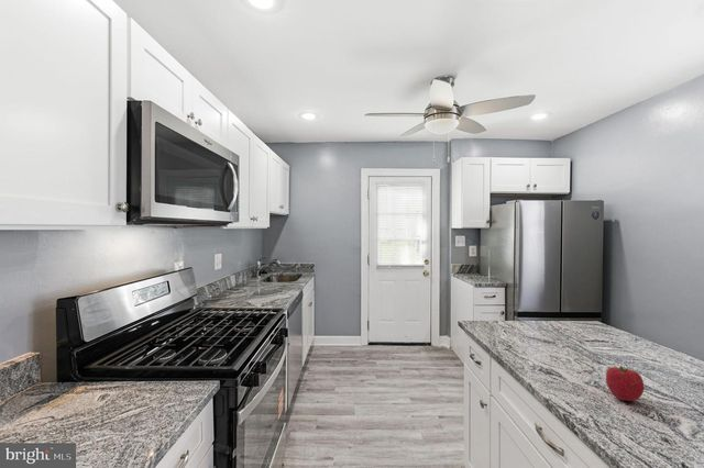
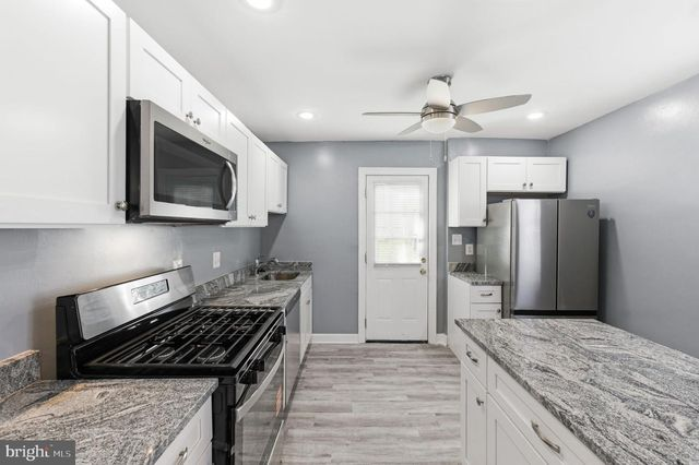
- fruit (624, 382)
